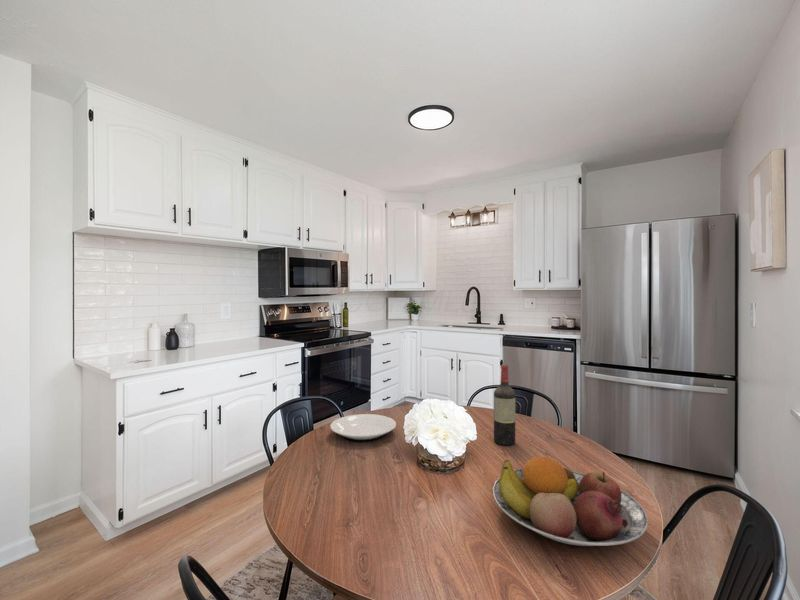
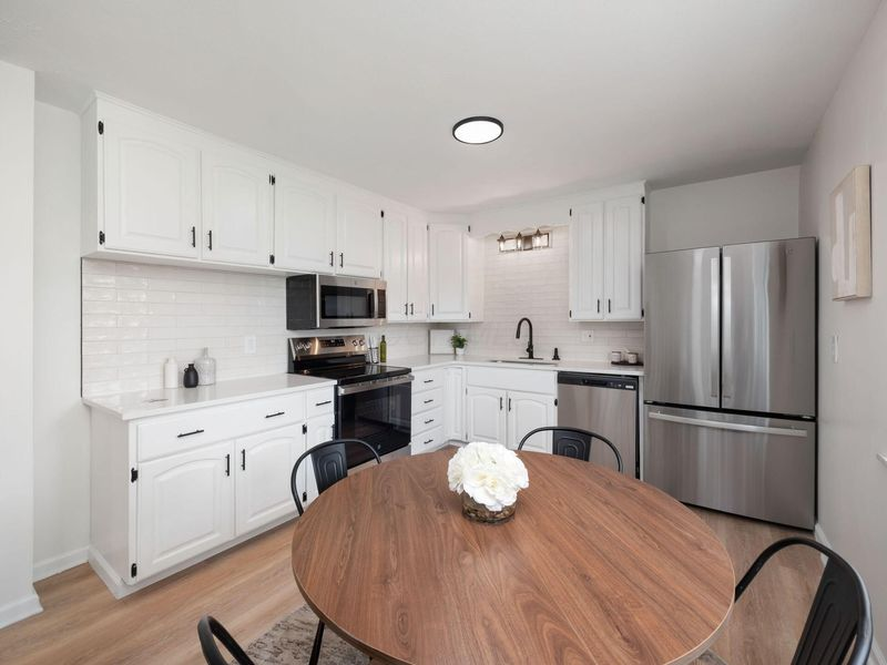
- plate (363, 429)
- fruit bowl (564, 493)
- wine bottle (504, 403)
